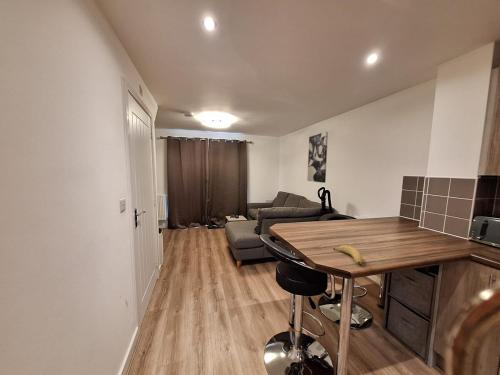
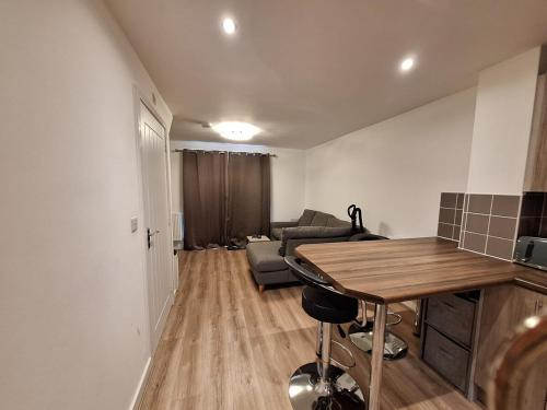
- wall art (316, 158)
- banana (346, 252)
